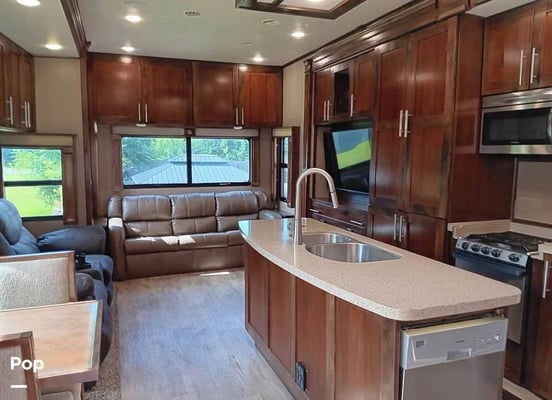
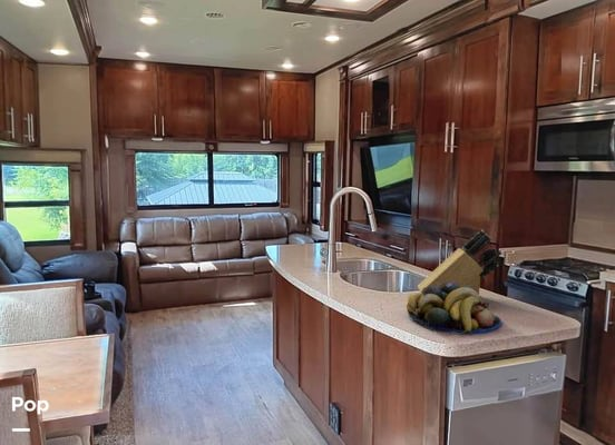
+ fruit bowl (455, 303)
+ knife block (458, 263)
